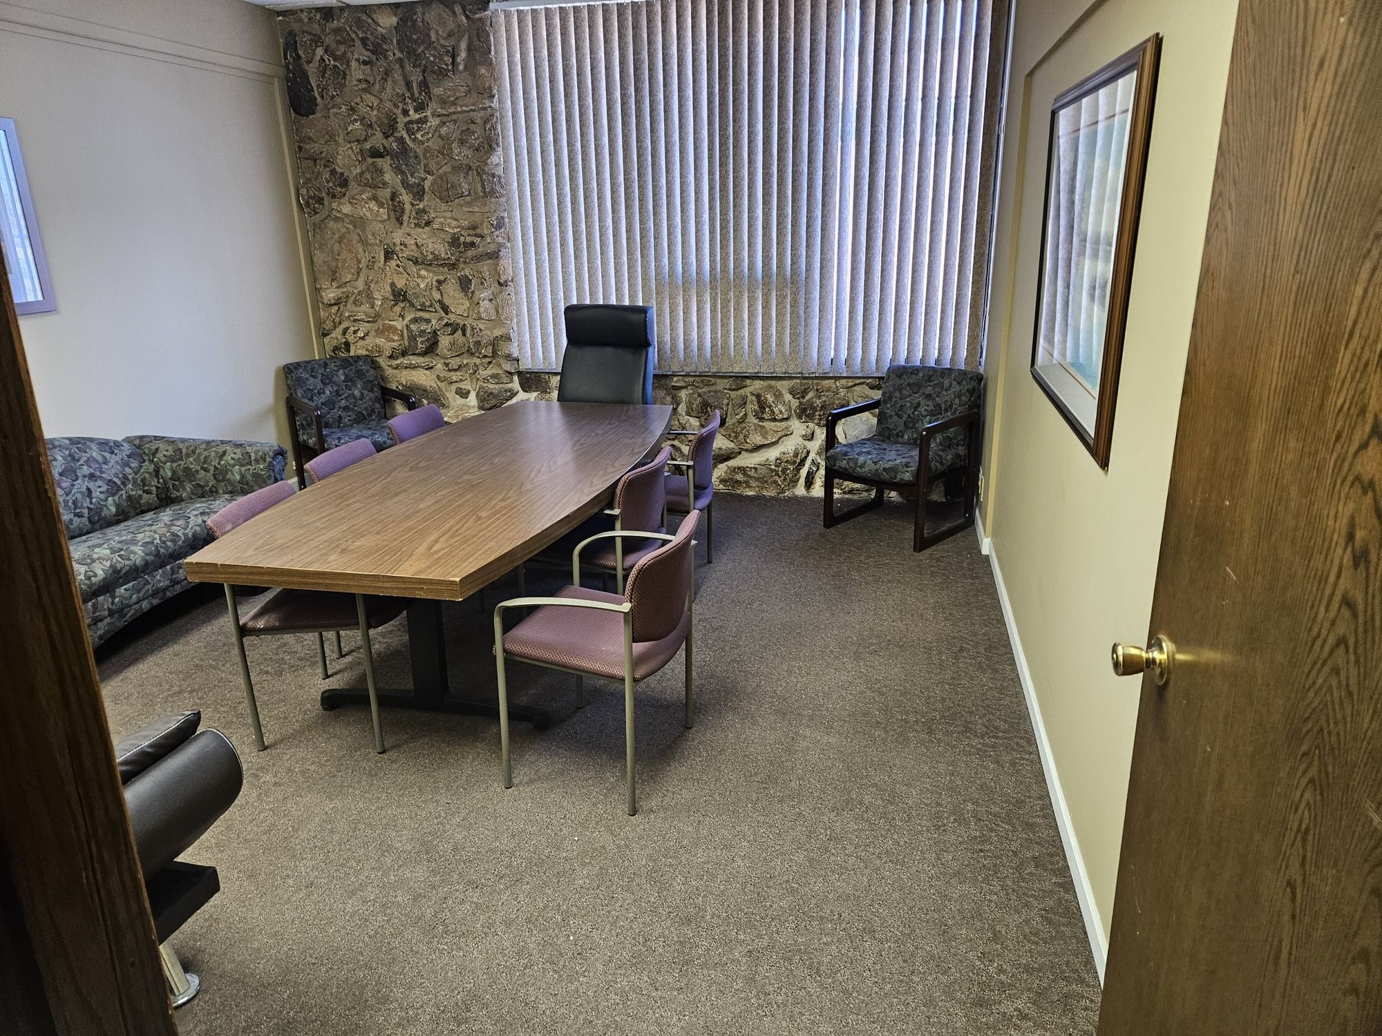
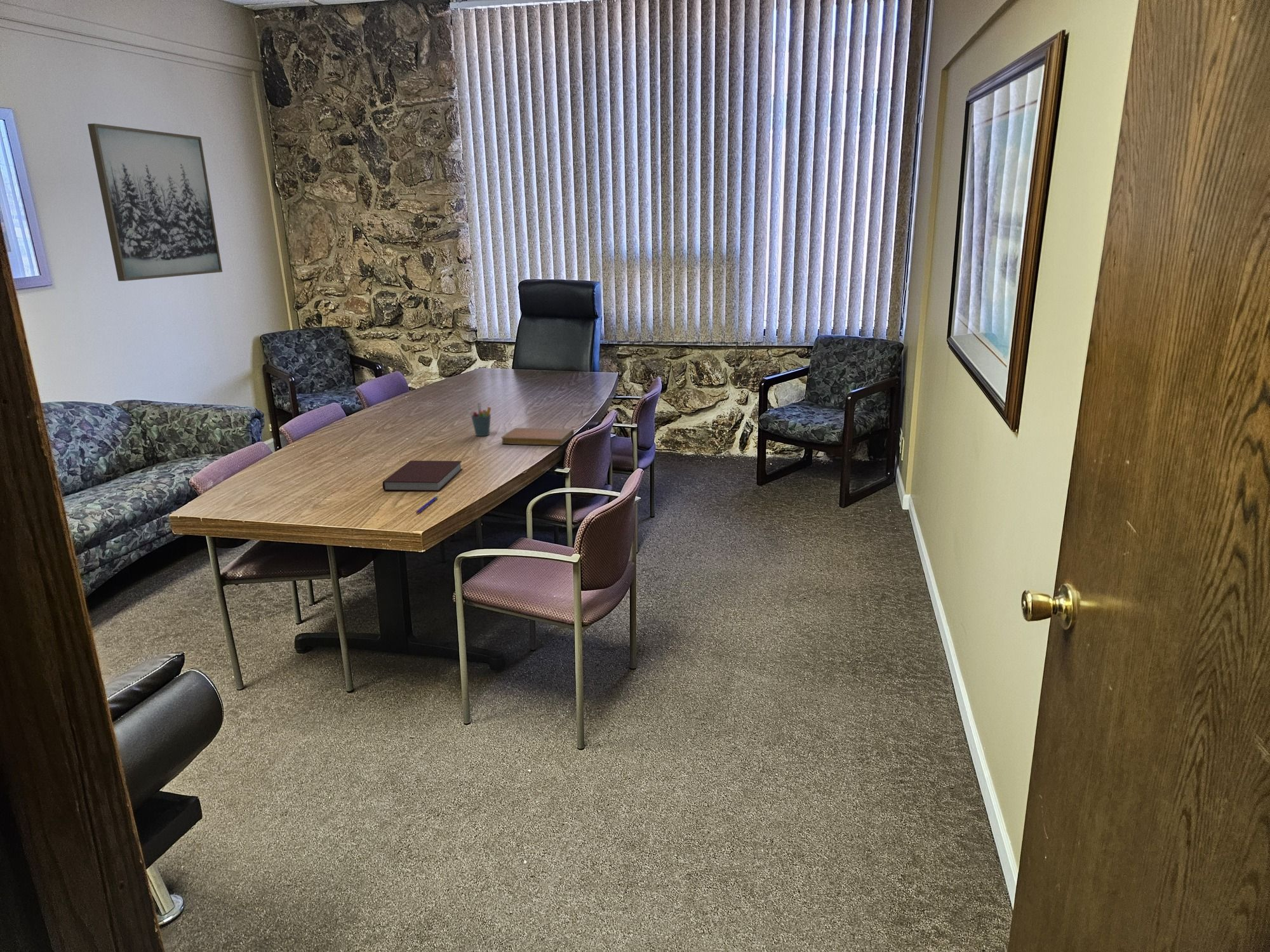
+ pen holder (481, 420)
+ notebook (424, 475)
+ wall art (161, 205)
+ pen (427, 504)
+ notebook (538, 436)
